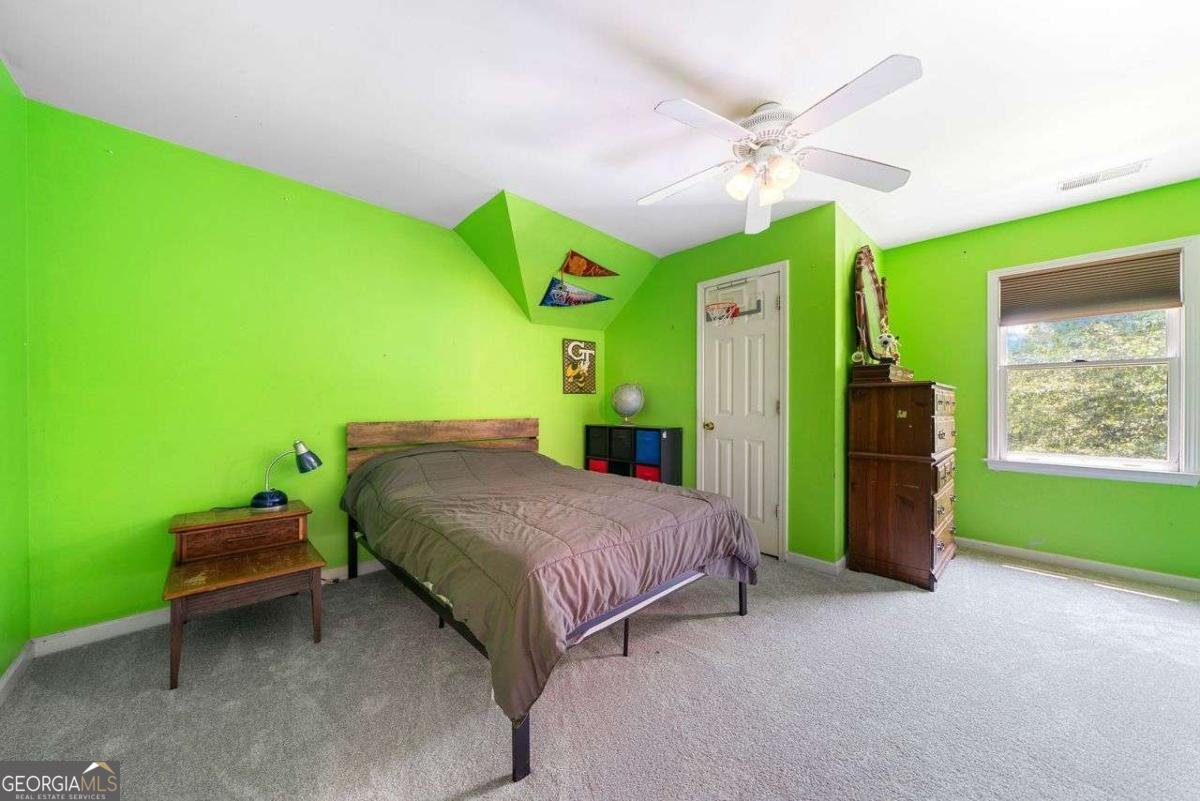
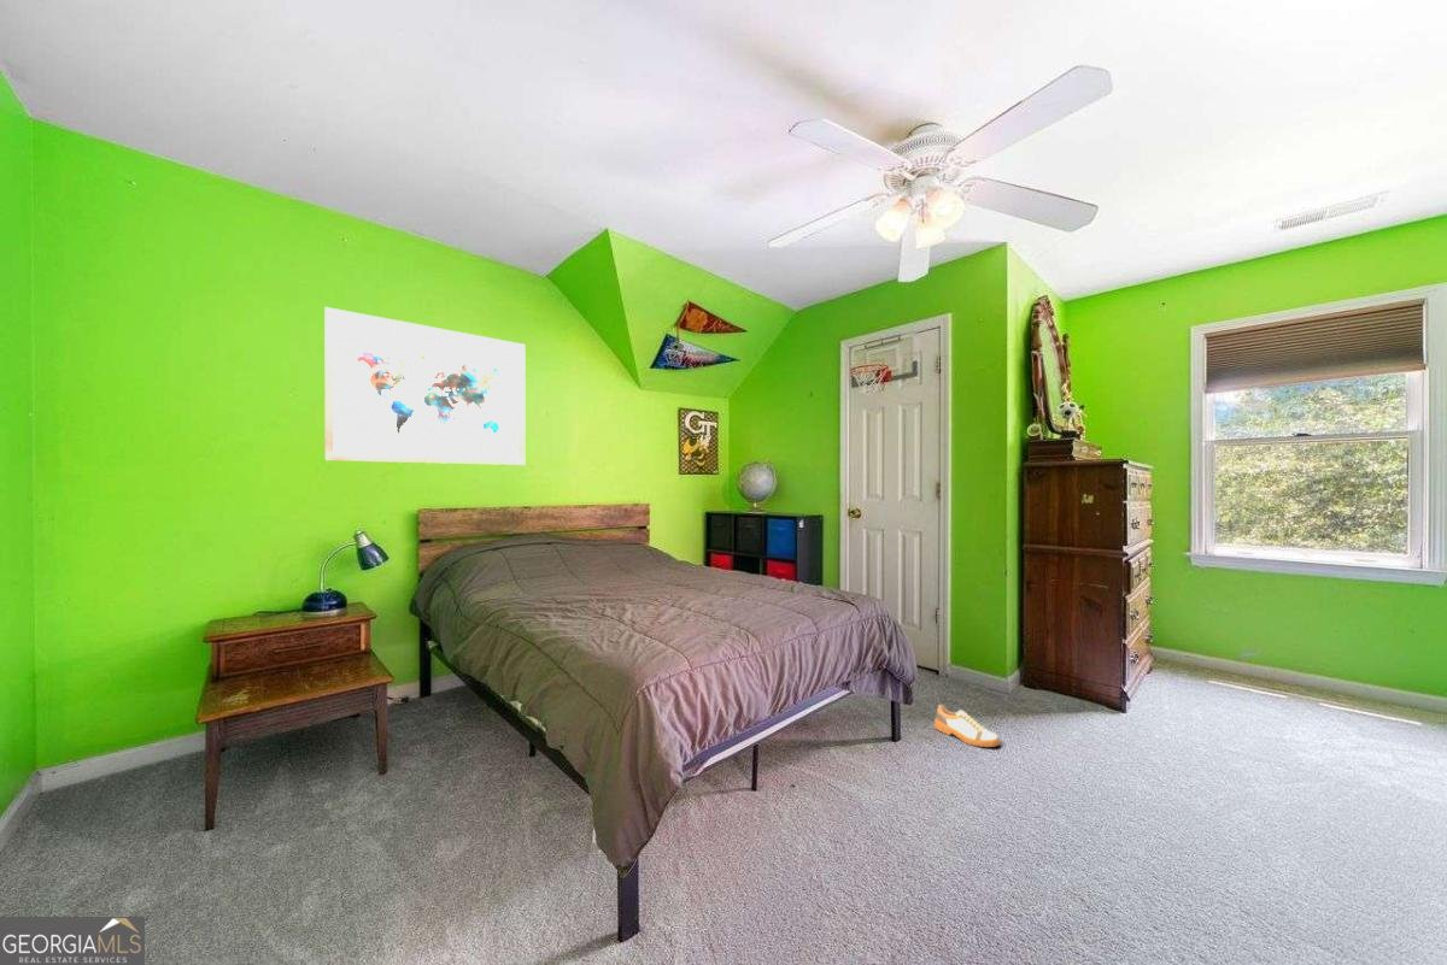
+ wall art (437, 395)
+ shoe (965, 724)
